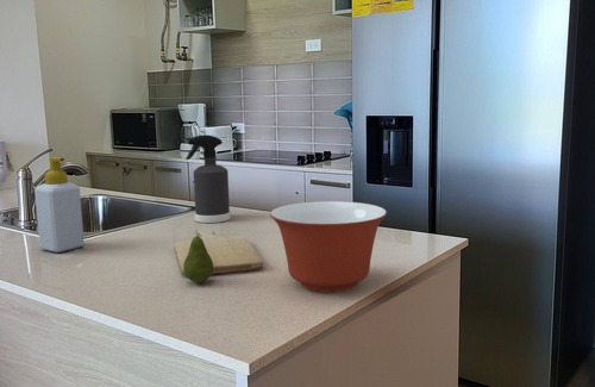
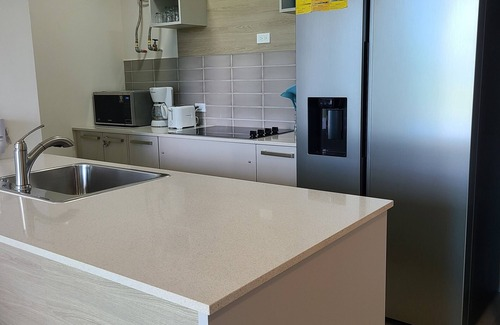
- mixing bowl (328, 246)
- fruit (198, 255)
- spray bottle (207, 177)
- soap bottle (58, 202)
- chopping board (213, 248)
